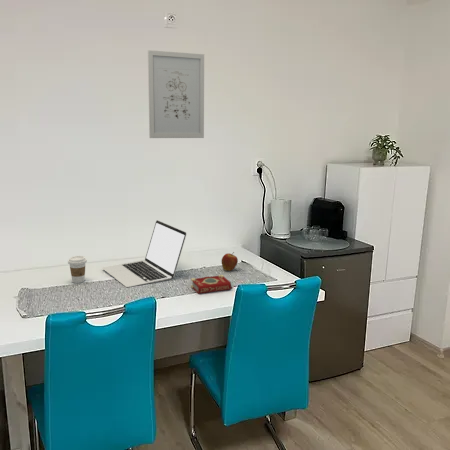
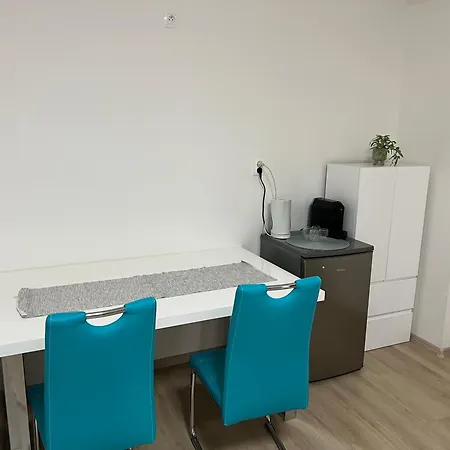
- laptop (147, 251)
- apple (229, 260)
- coffee cup (77, 269)
- book (212, 283)
- wall art (176, 95)
